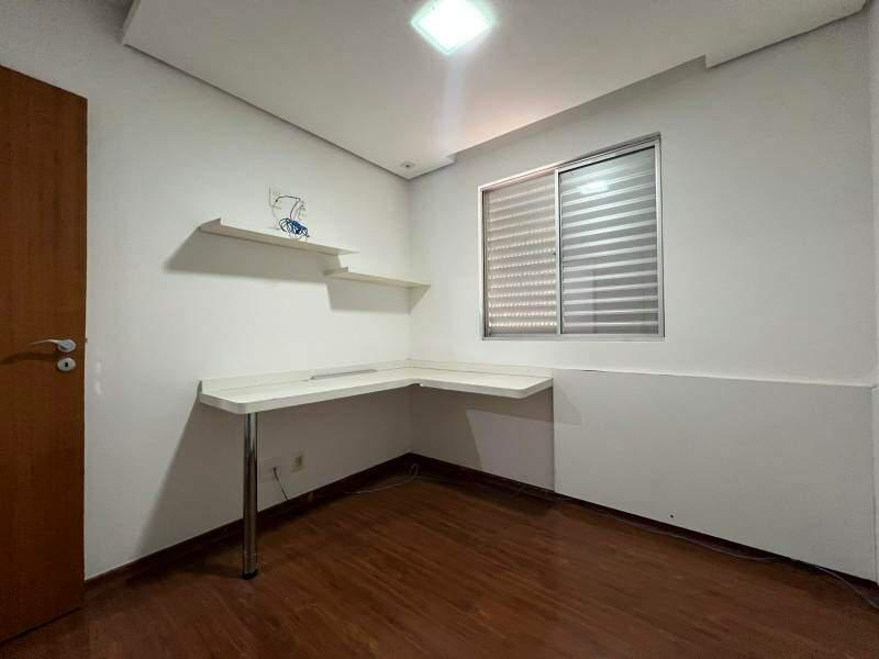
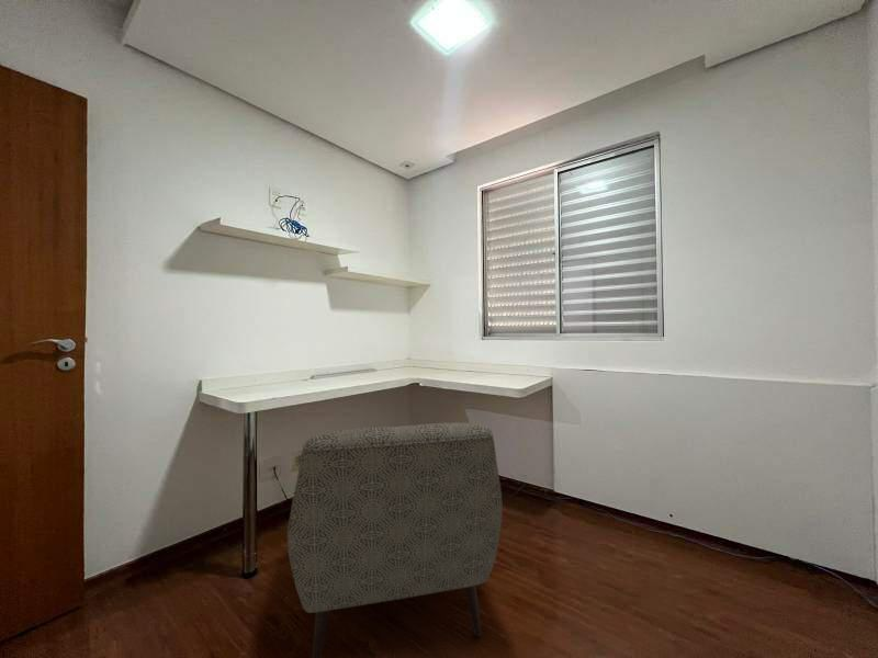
+ chair (393, 506)
